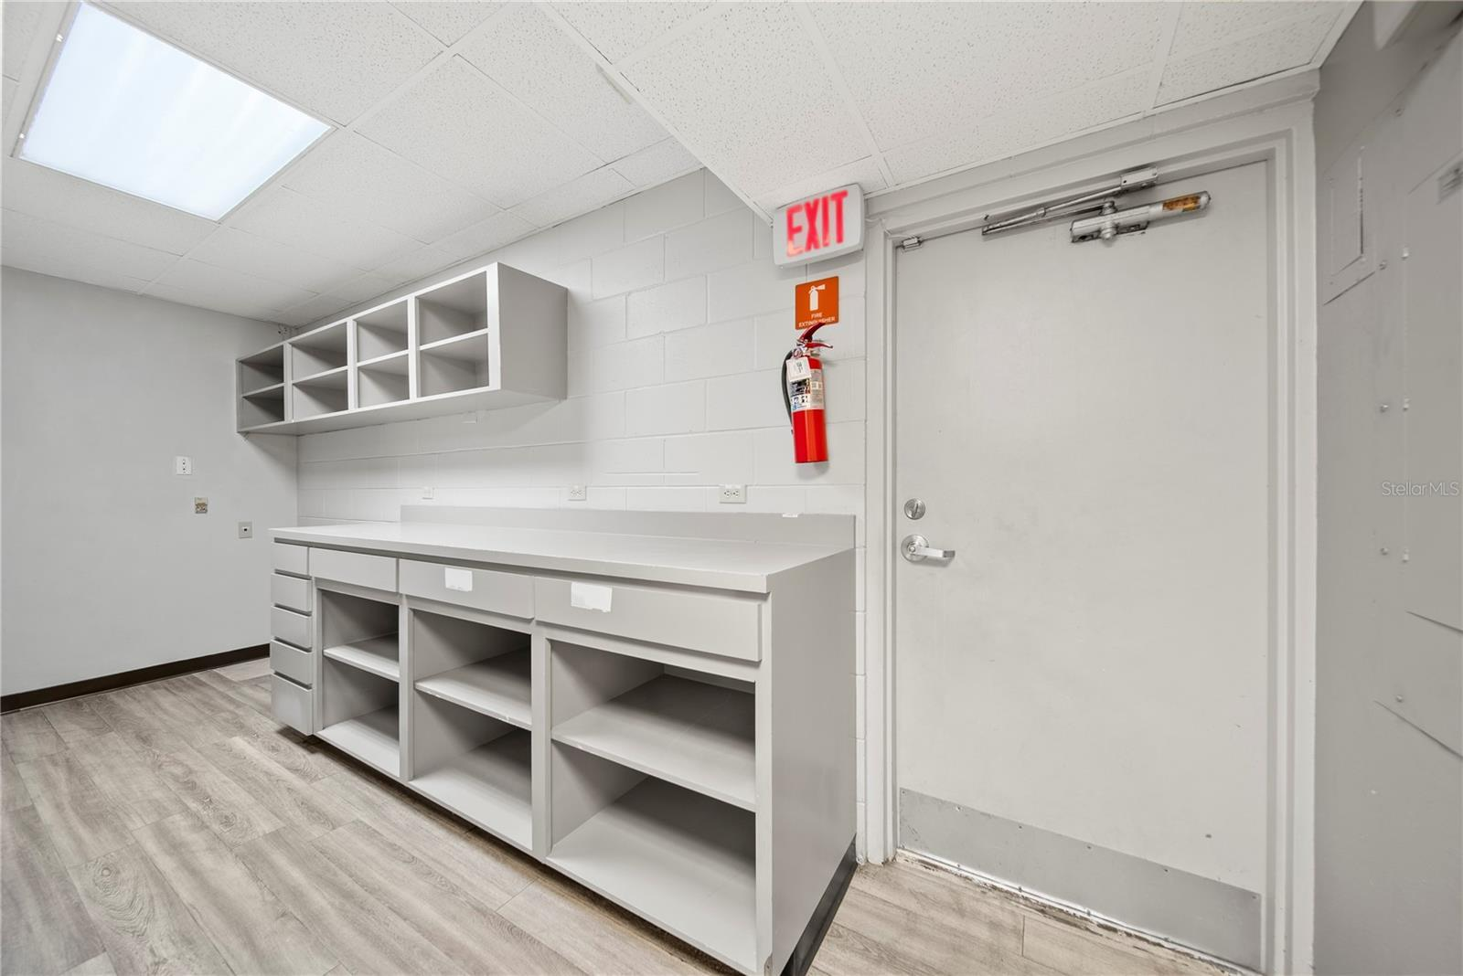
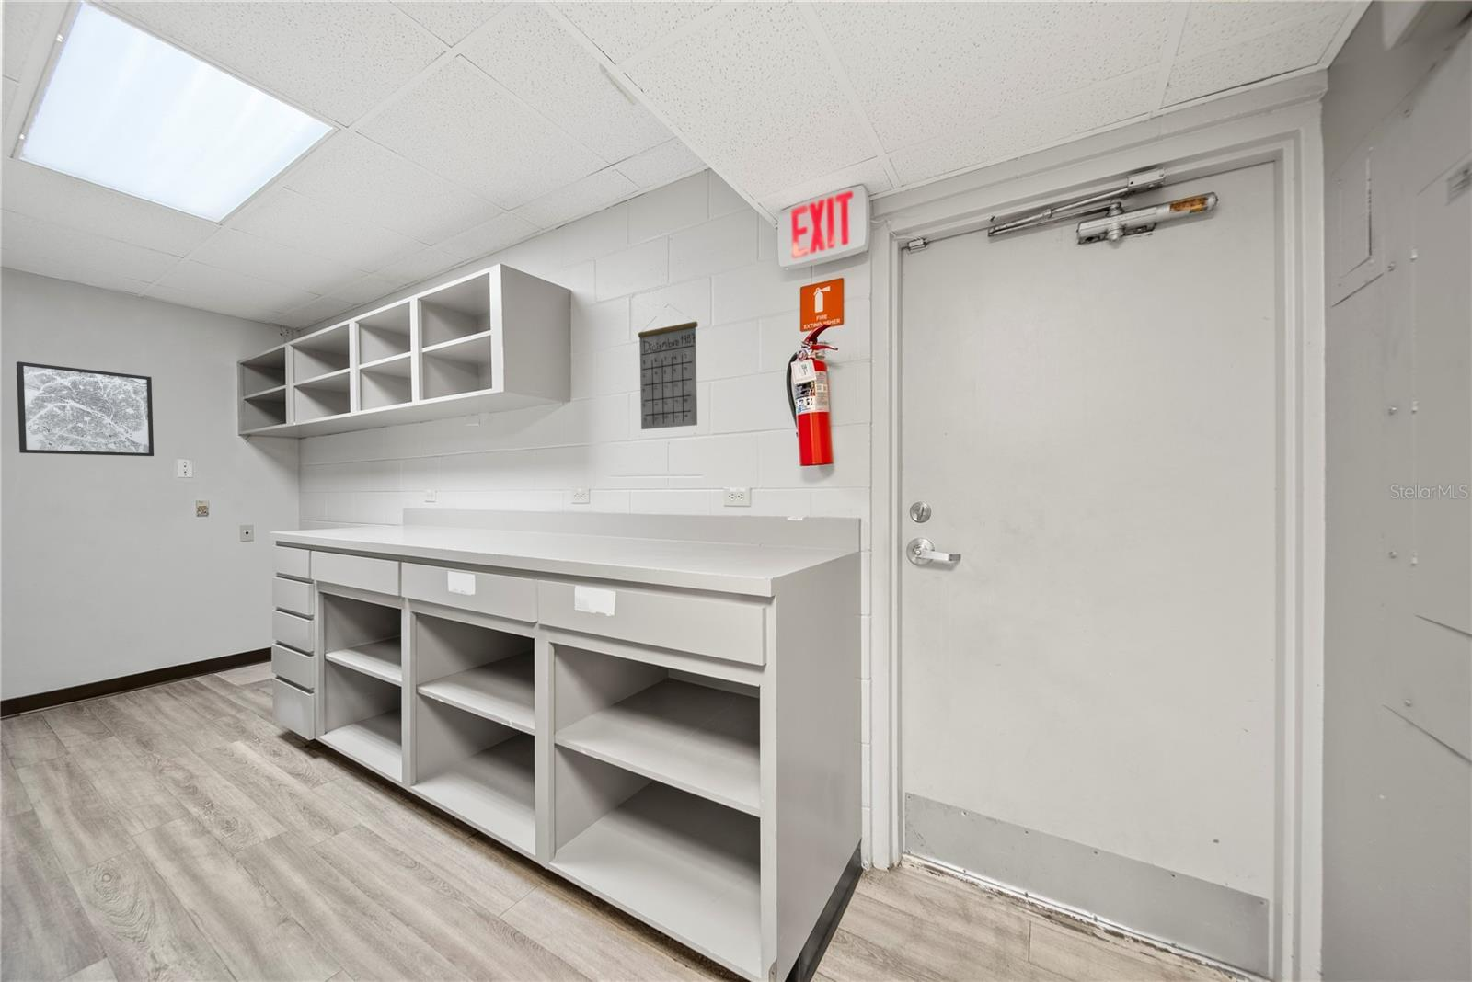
+ calendar (667, 365)
+ wall art (89, 412)
